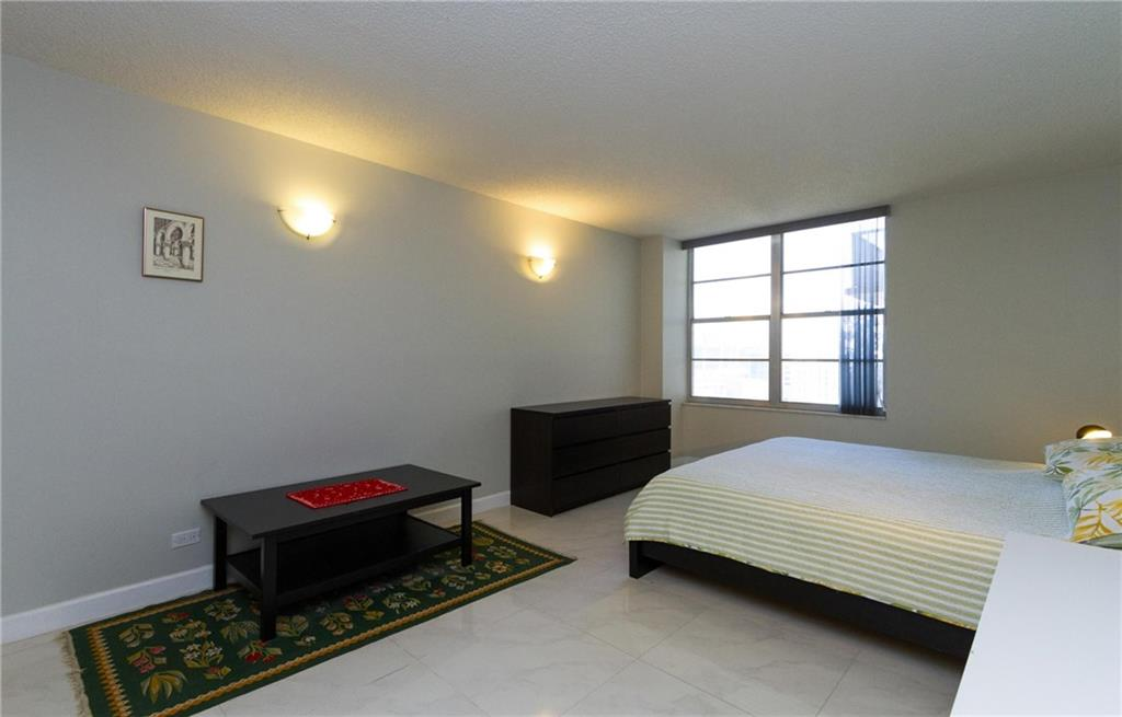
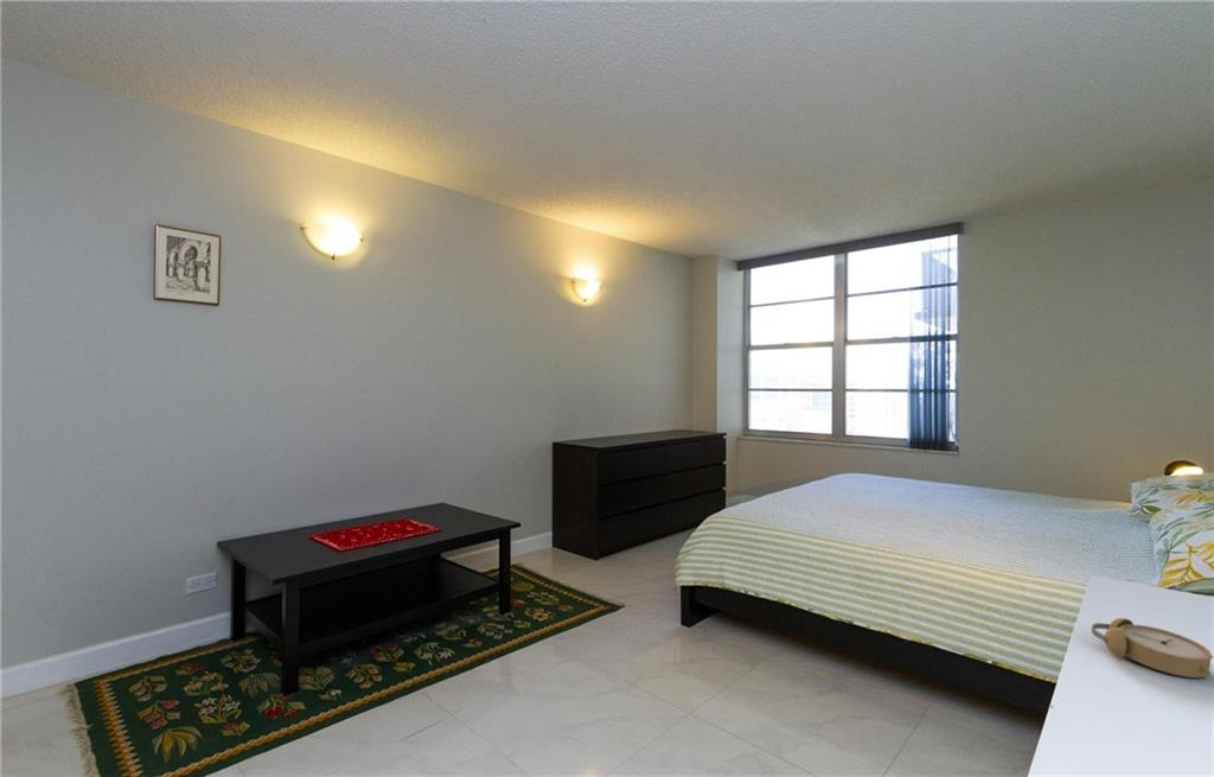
+ alarm clock (1148, 643)
